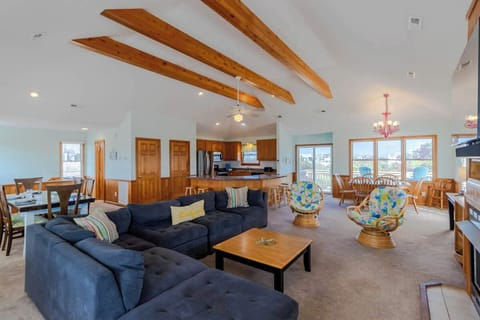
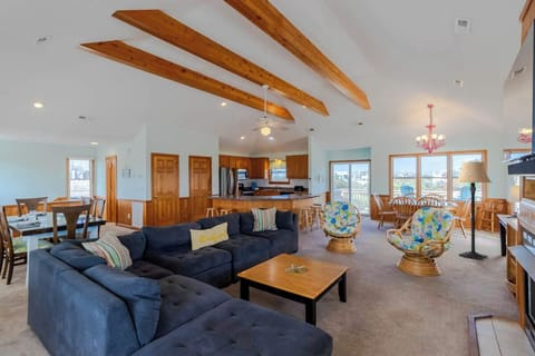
+ lamp (473, 209)
